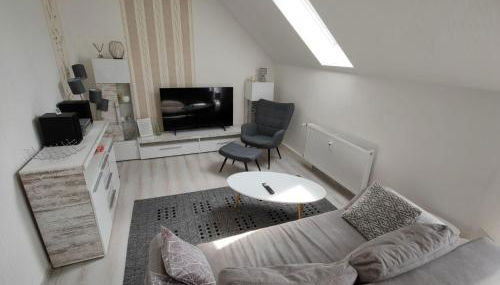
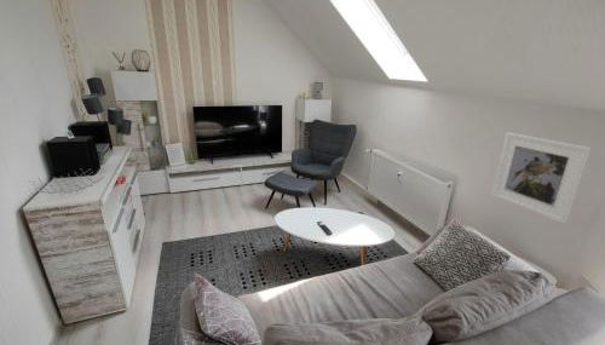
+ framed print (534, 174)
